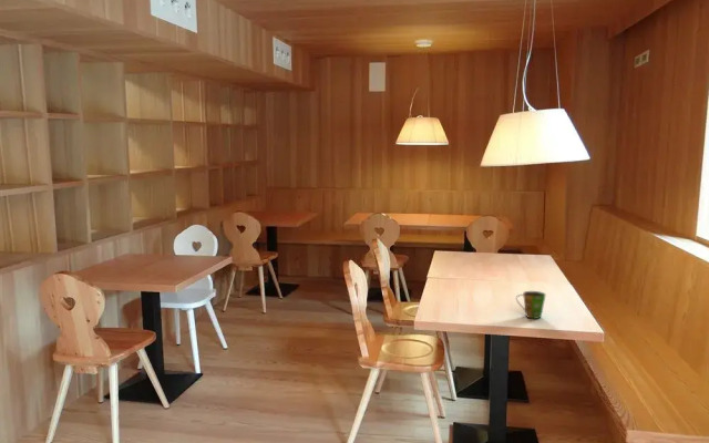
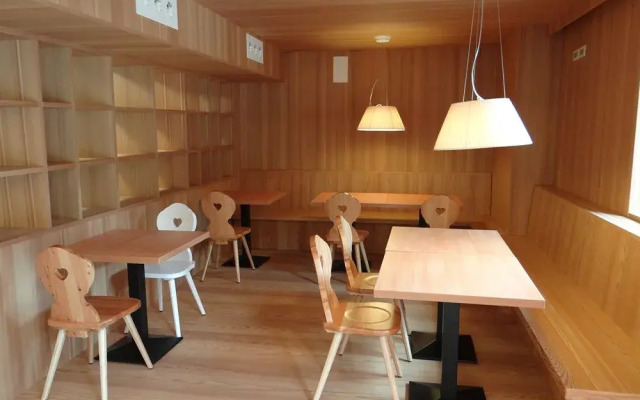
- cup (530, 305)
